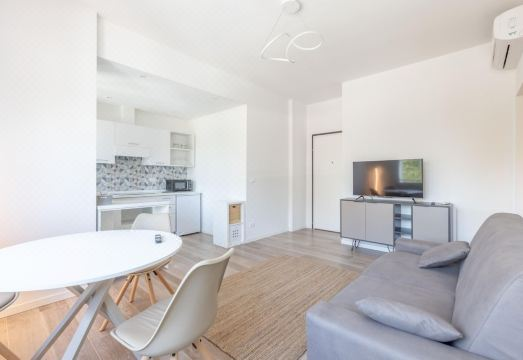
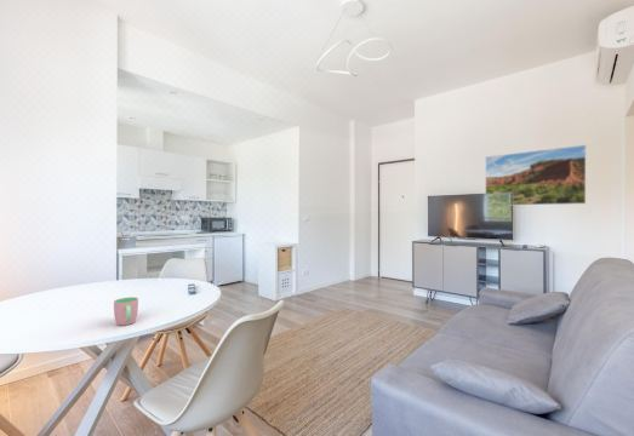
+ cup (126, 311)
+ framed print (531, 178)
